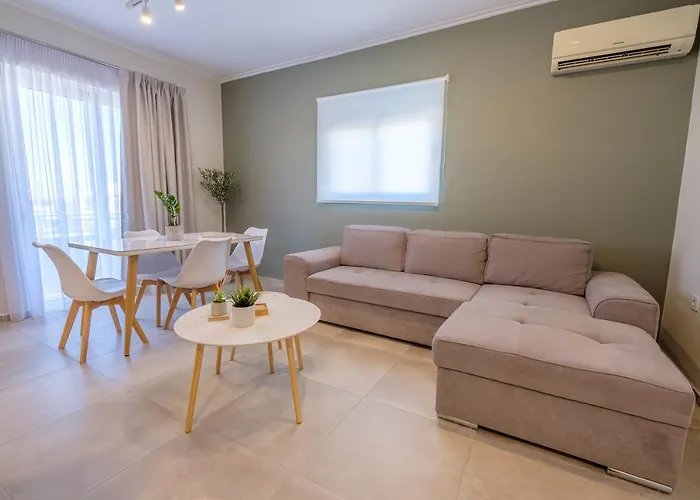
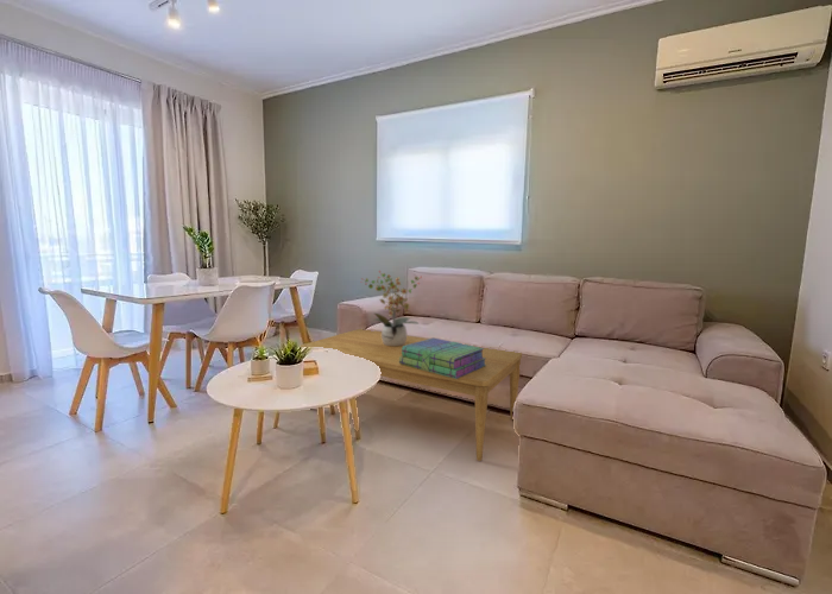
+ stack of books (442, 355)
+ coffee table (408, 380)
+ potted plant (393, 308)
